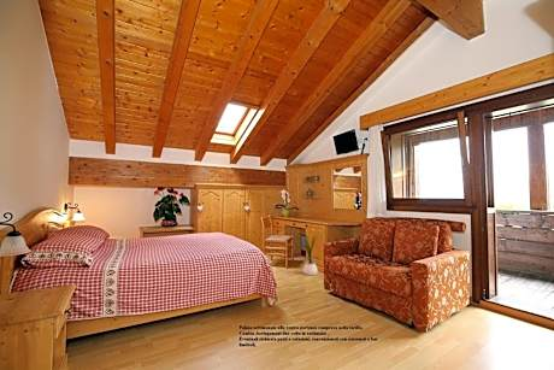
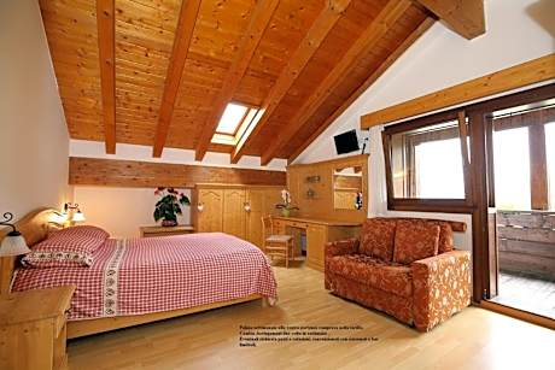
- house plant (308, 251)
